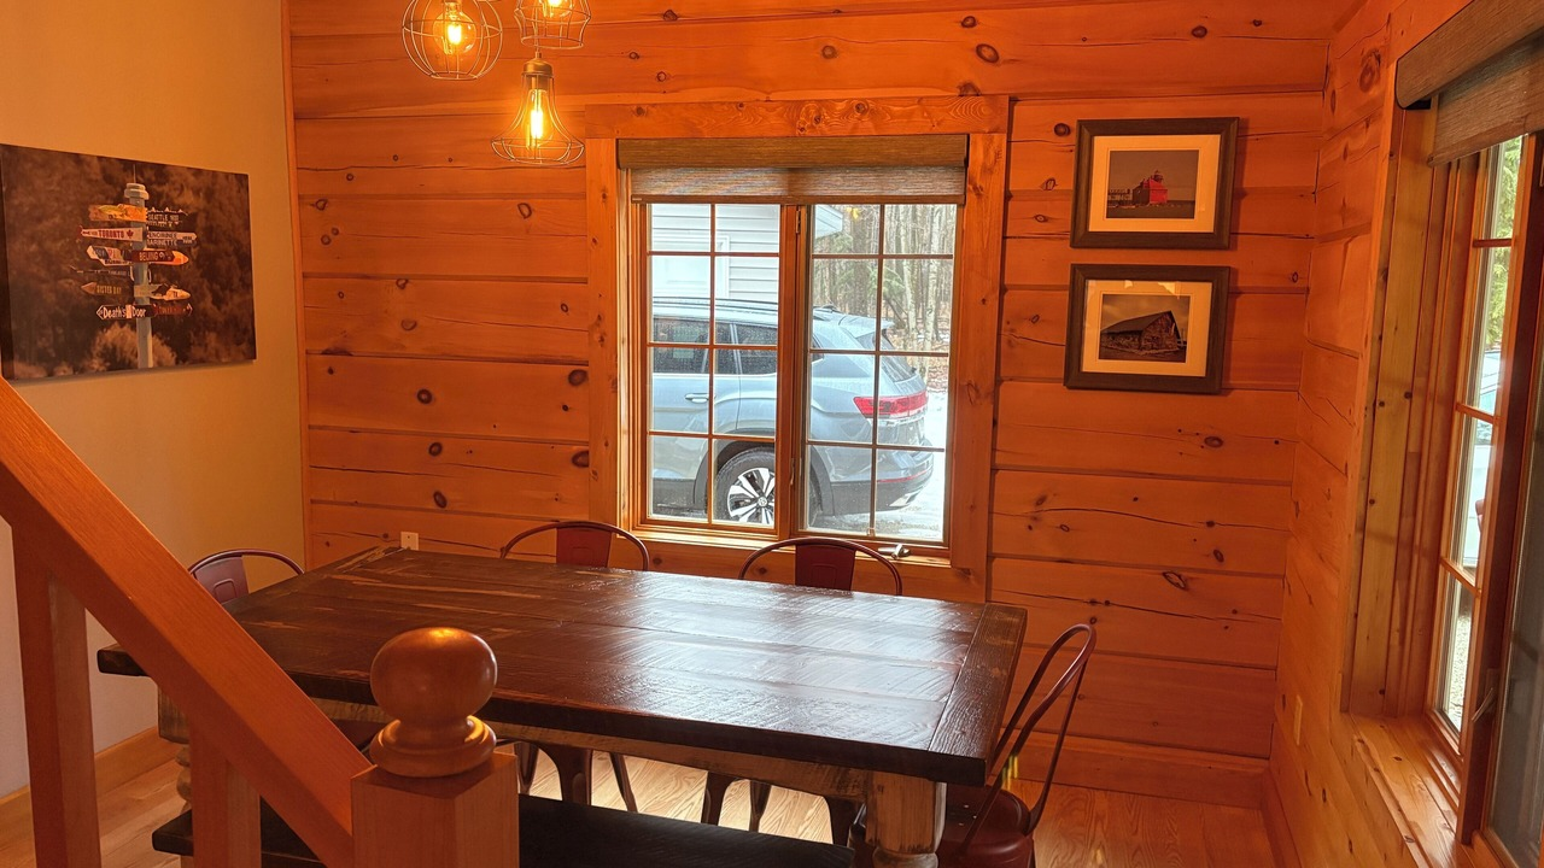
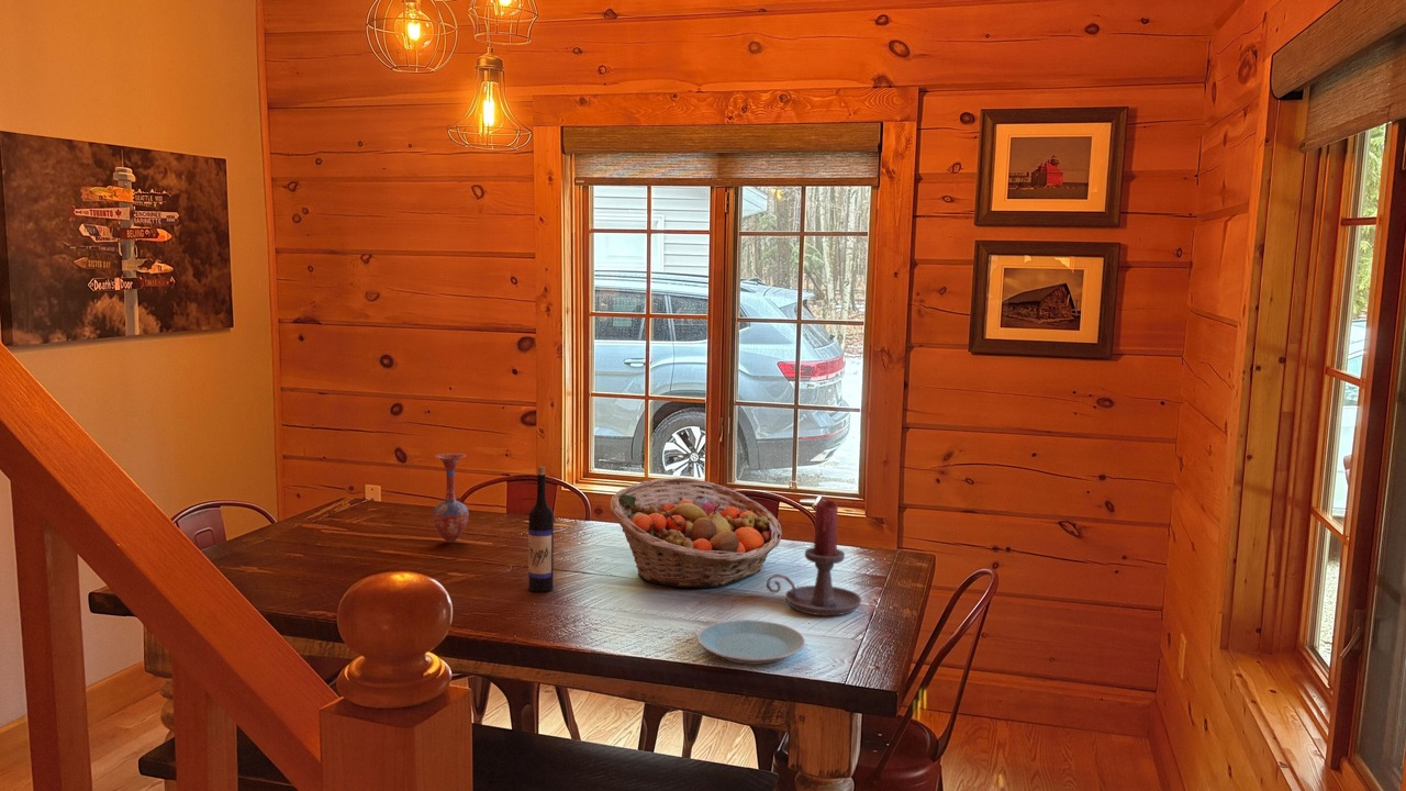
+ vase (450, 499)
+ plate (750, 644)
+ candle holder (814, 552)
+ wine bottle (540, 527)
+ fruit basket (696, 530)
